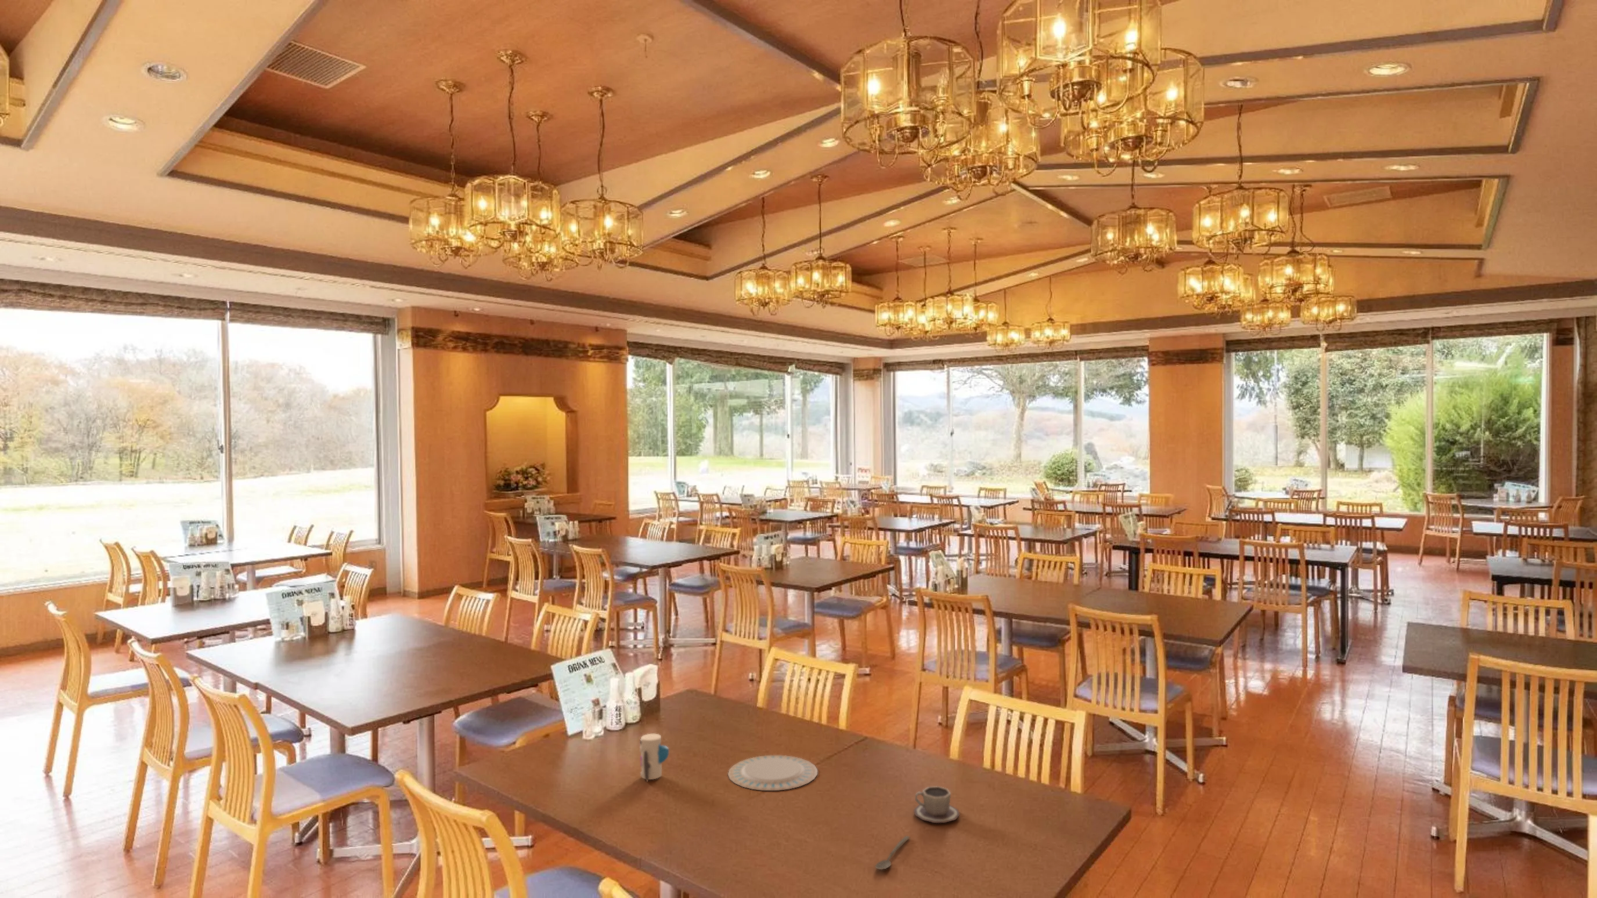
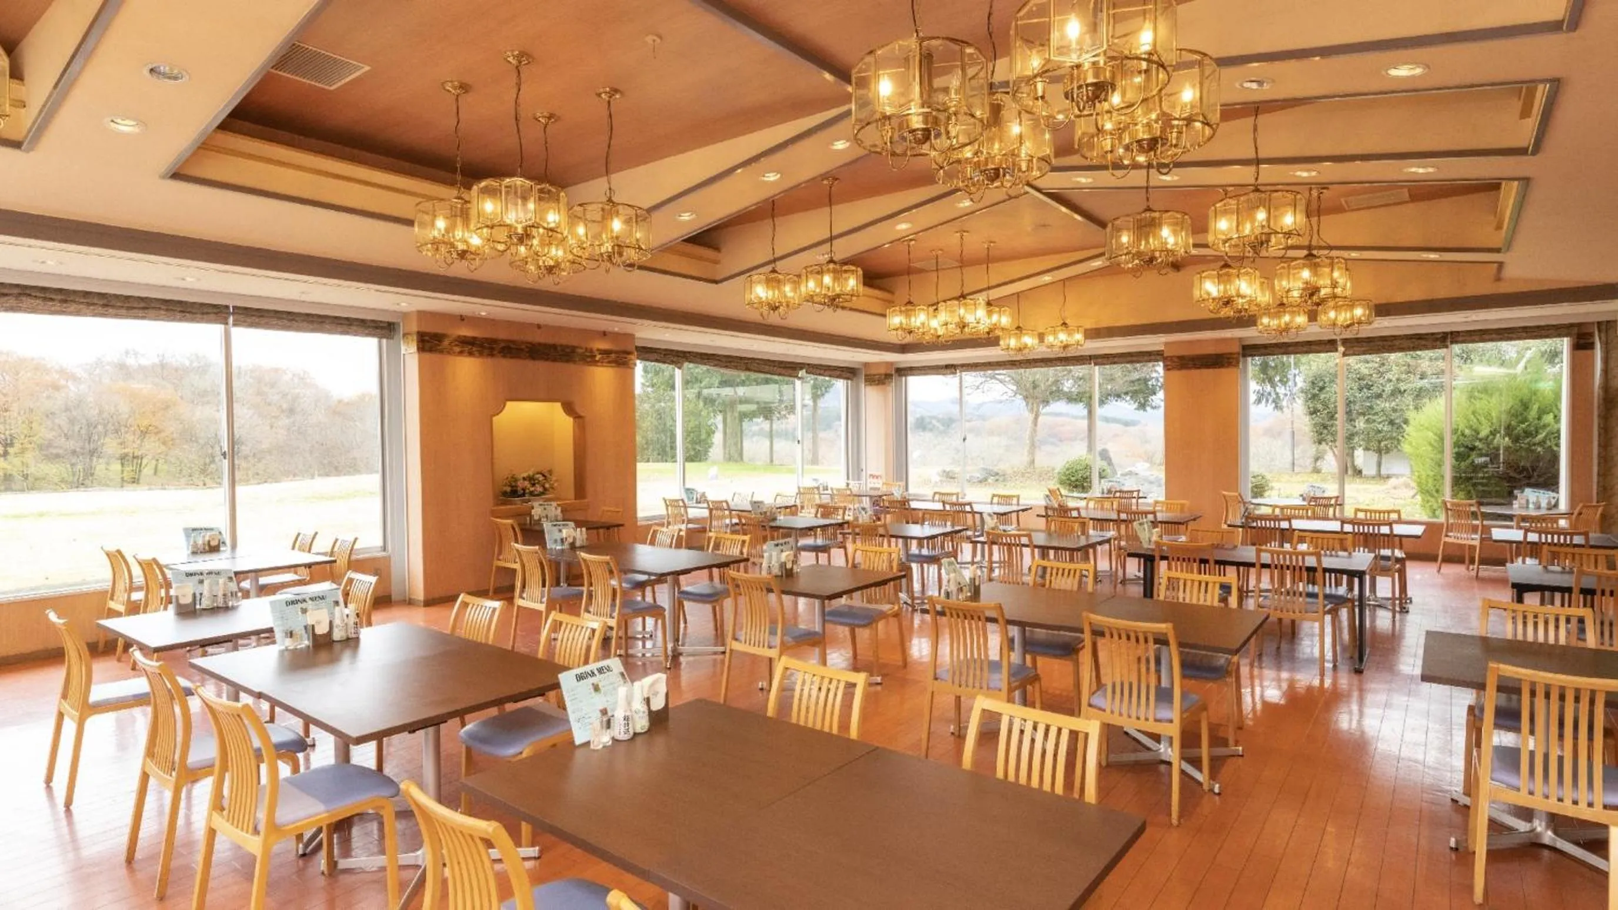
- chinaware (772, 770)
- spoon (894, 852)
- cup (937, 803)
- toy (654, 757)
